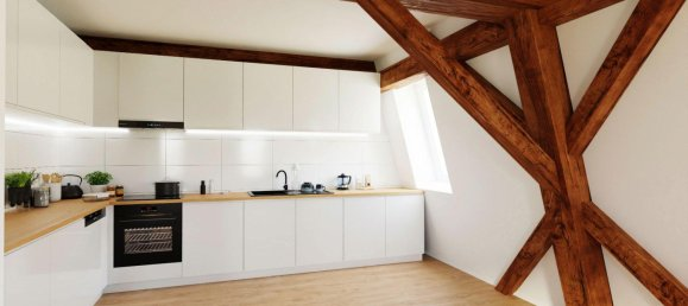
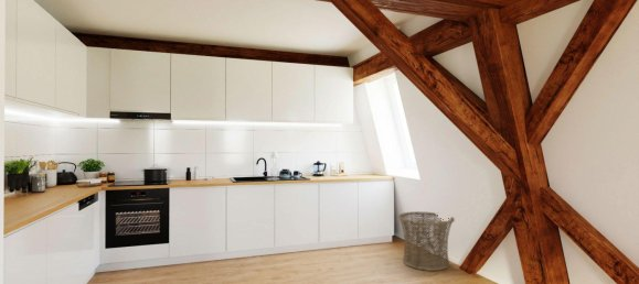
+ basket (425, 239)
